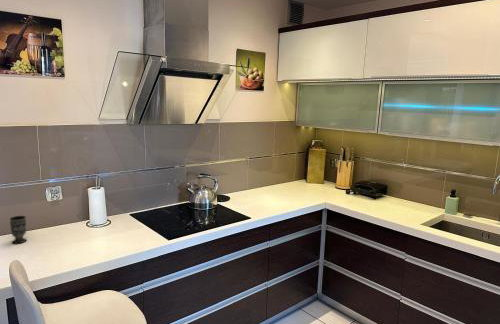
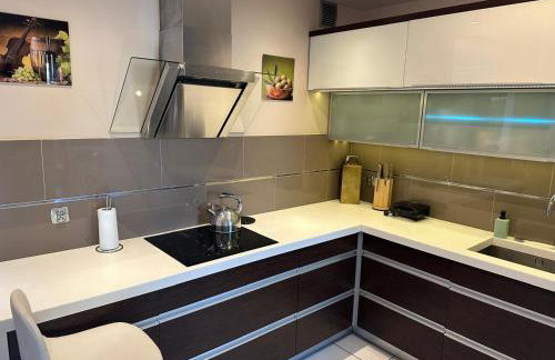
- cup (18, 229)
